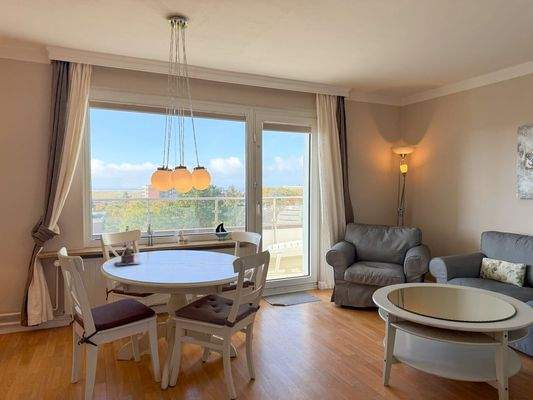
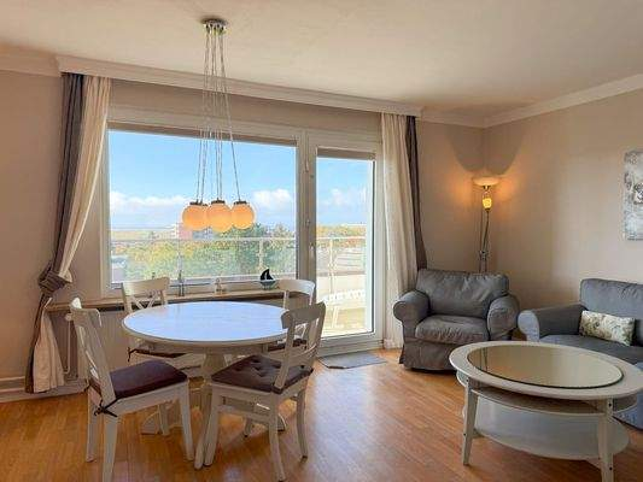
- teapot (126, 255)
